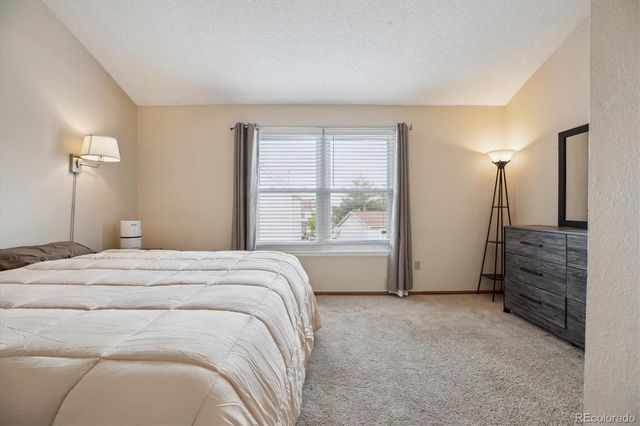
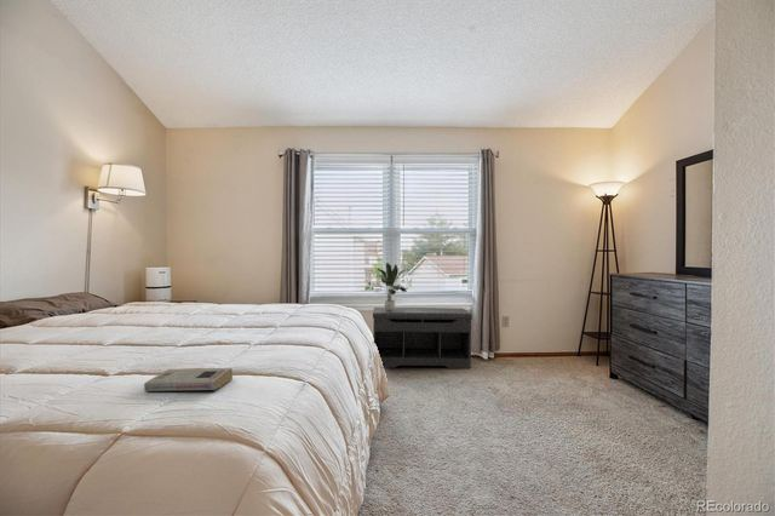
+ book (190, 379)
+ potted plant (392, 286)
+ bench (420, 336)
